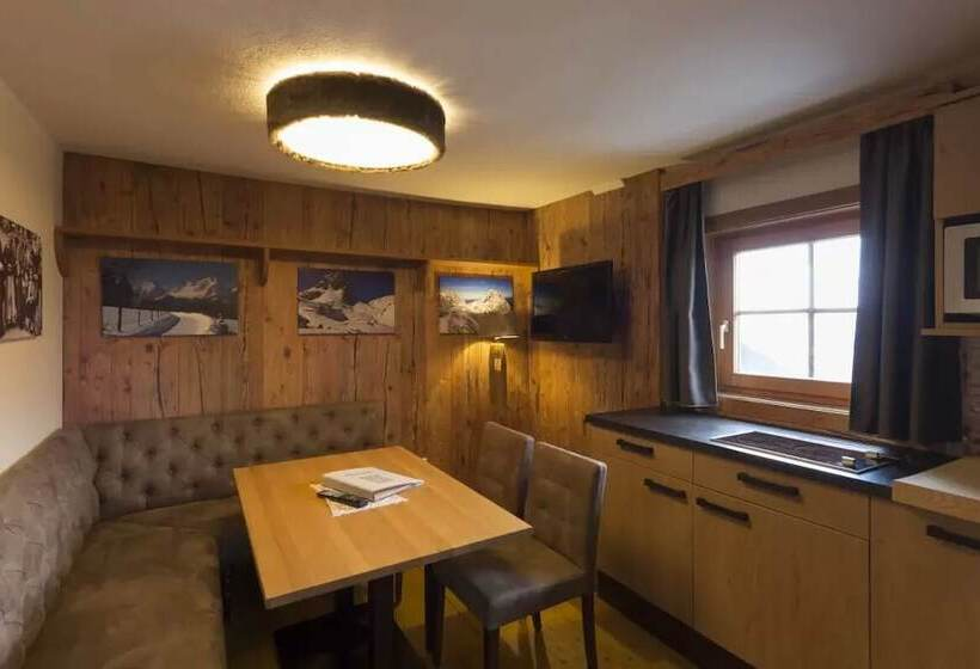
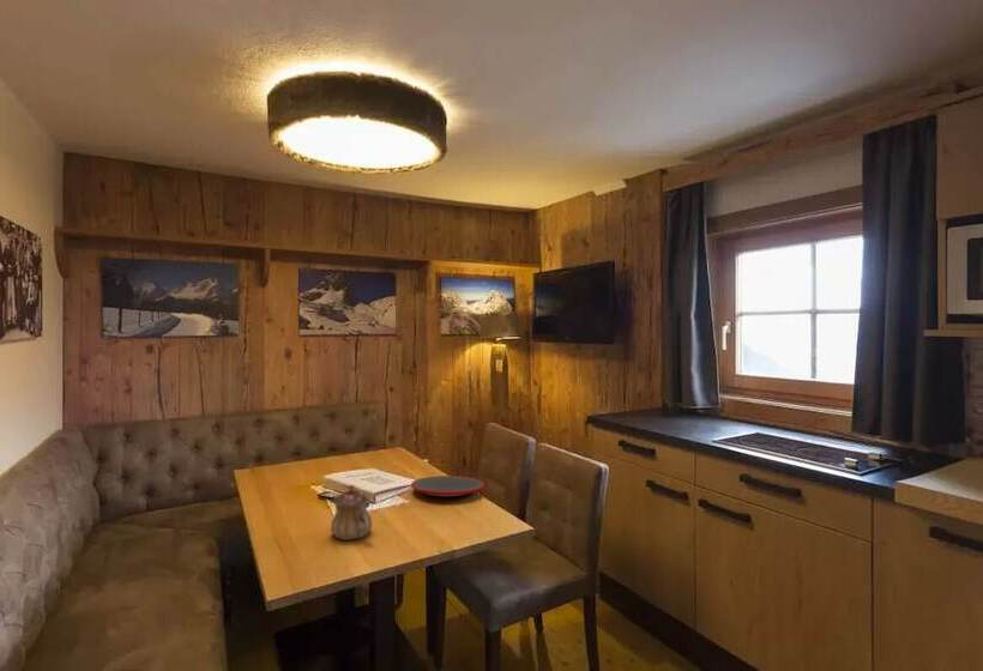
+ plate (447, 485)
+ teapot (352, 509)
